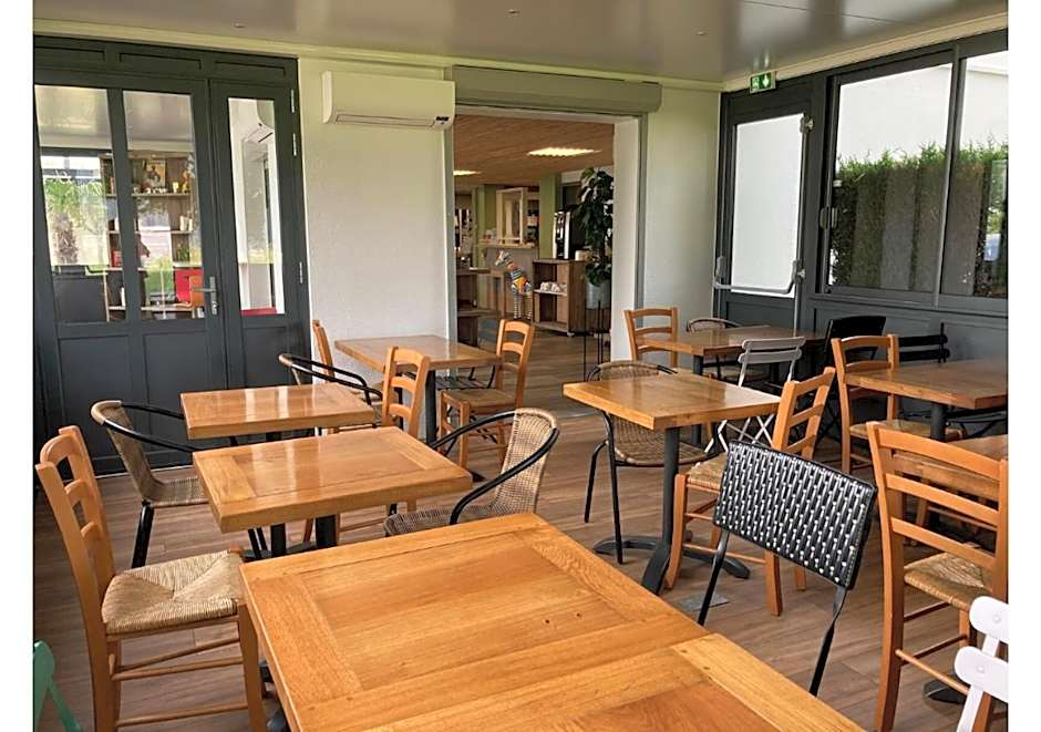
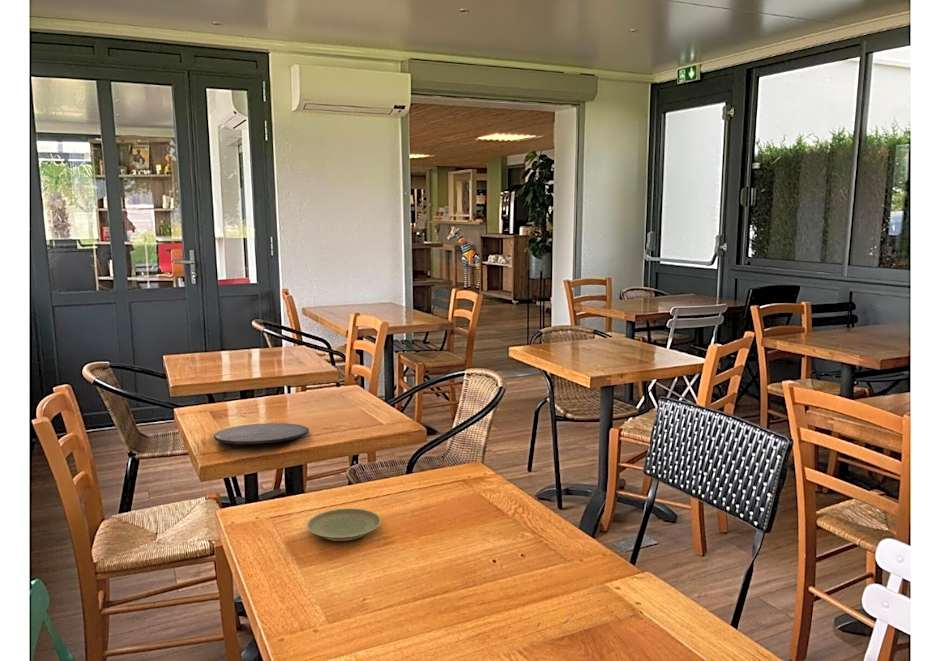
+ plate (344, 526)
+ plate (262, 432)
